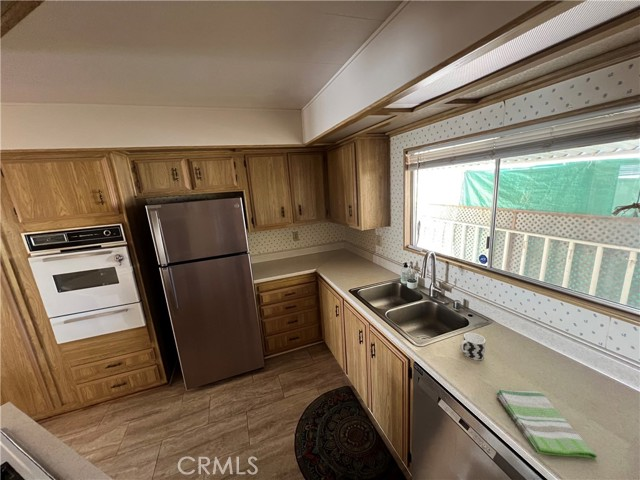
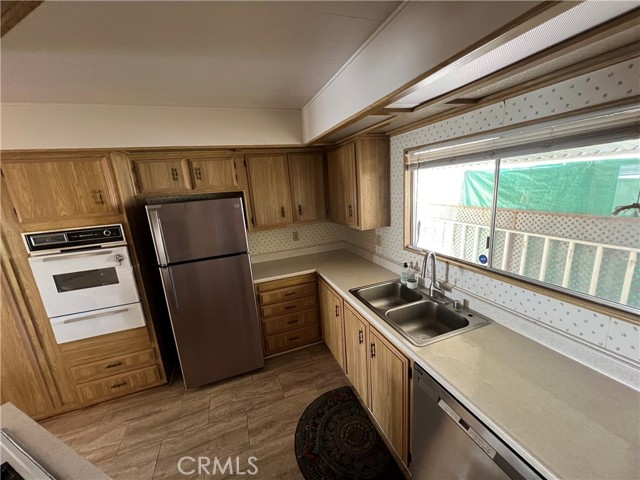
- dish towel (540, 418)
- cup (471, 346)
